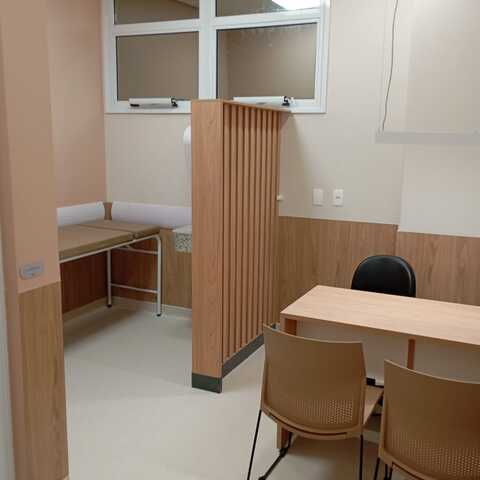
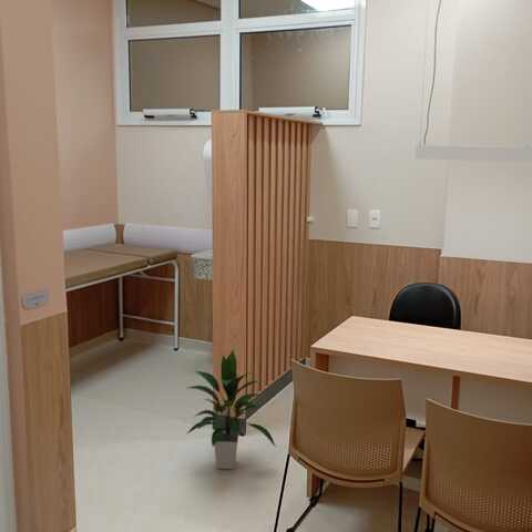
+ indoor plant (229, 412)
